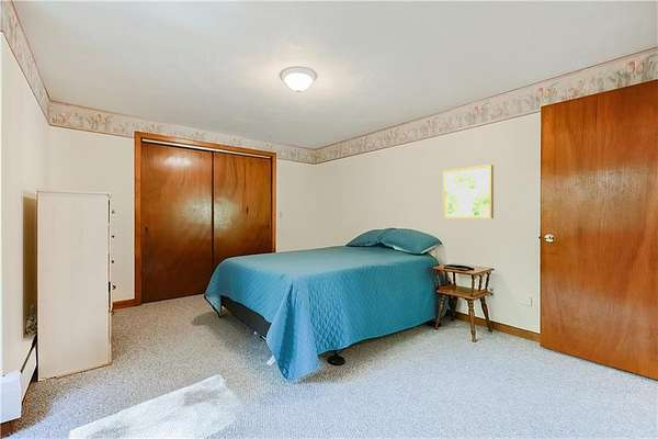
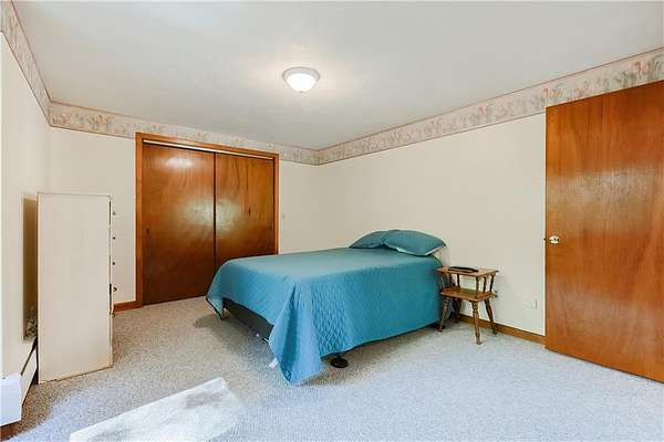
- wall art (466, 193)
